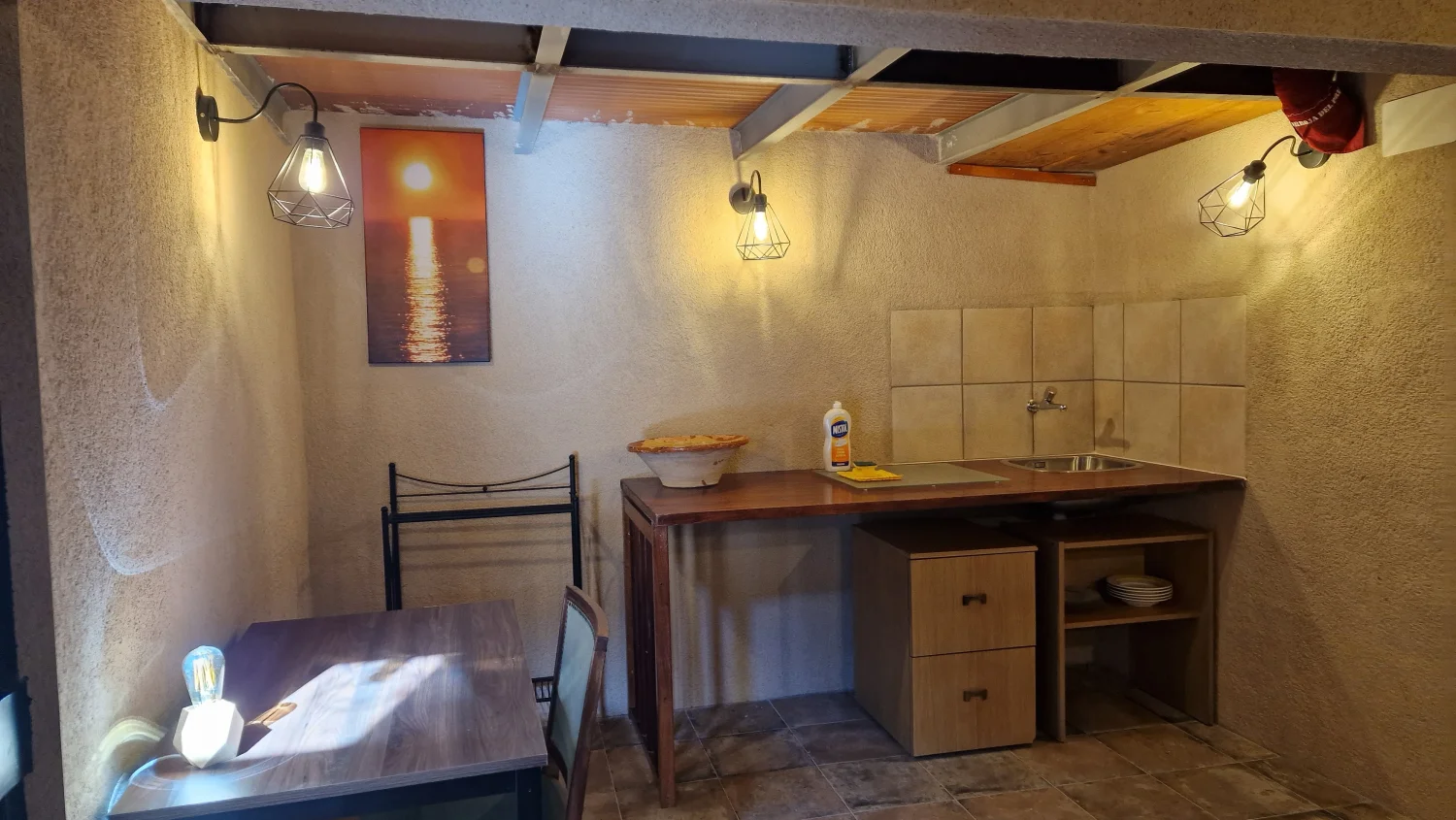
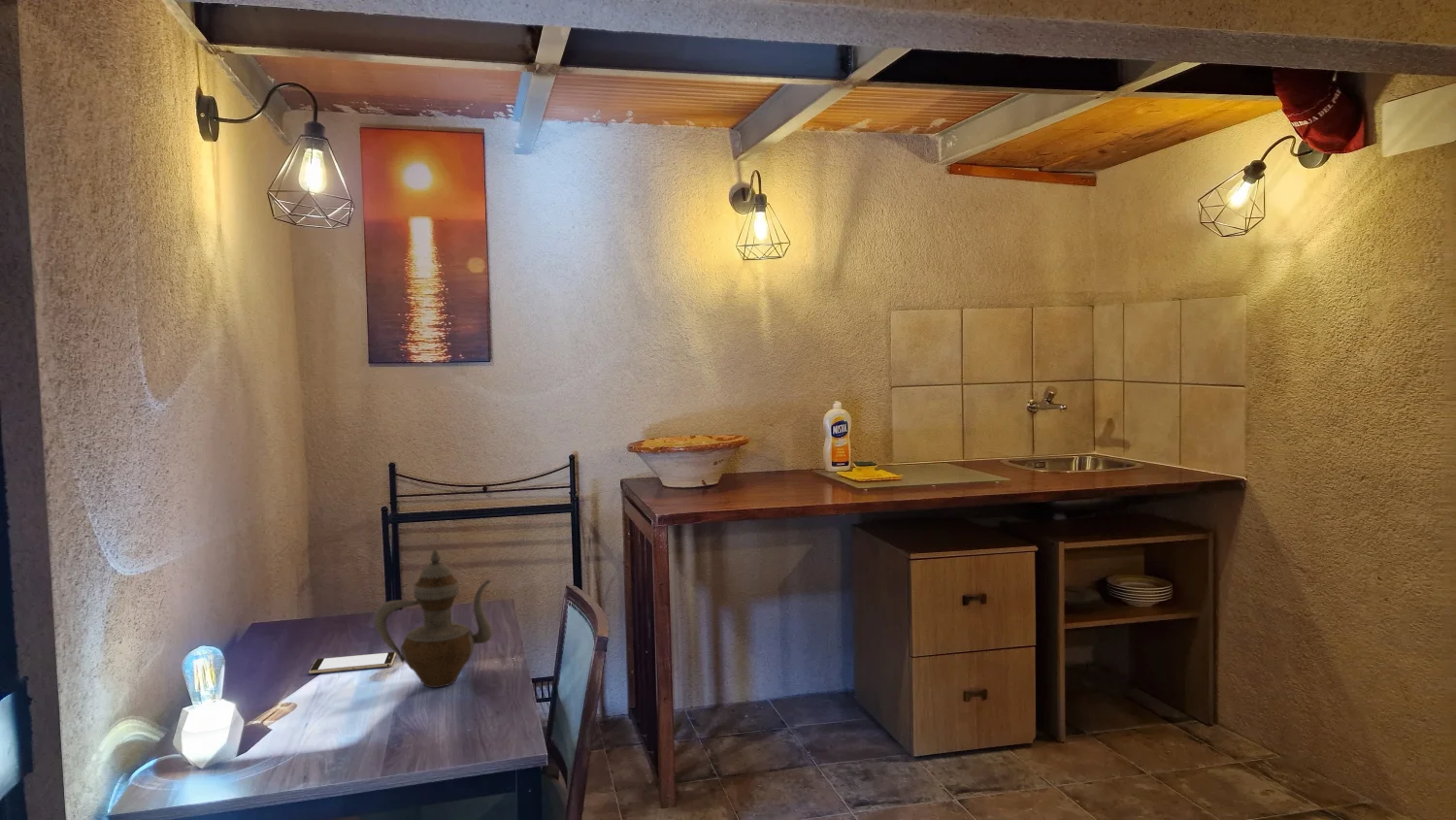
+ teapot (435, 615)
+ smartphone (353, 662)
